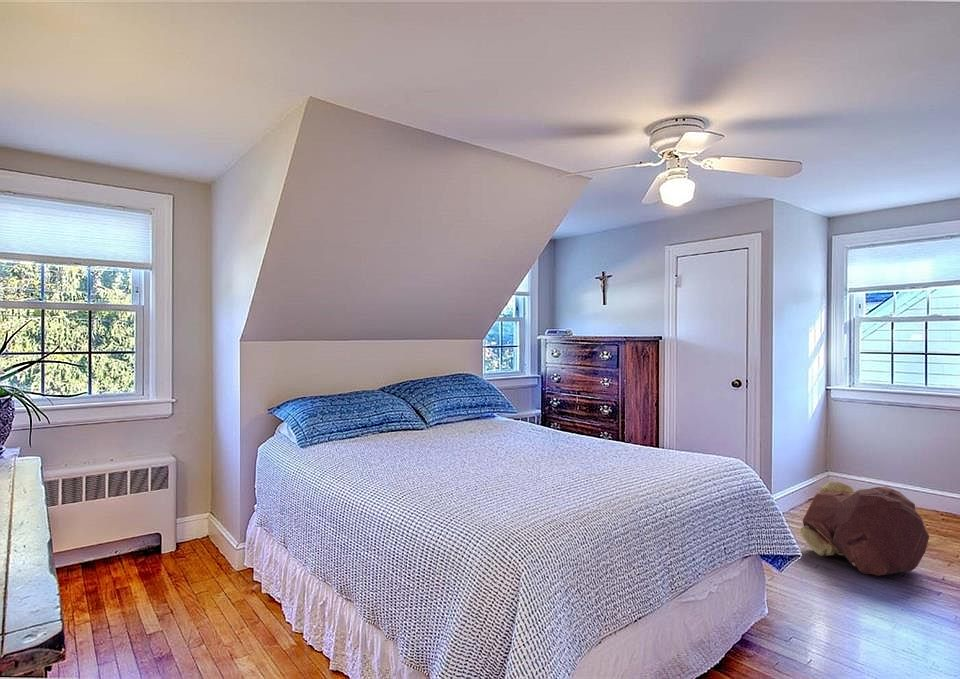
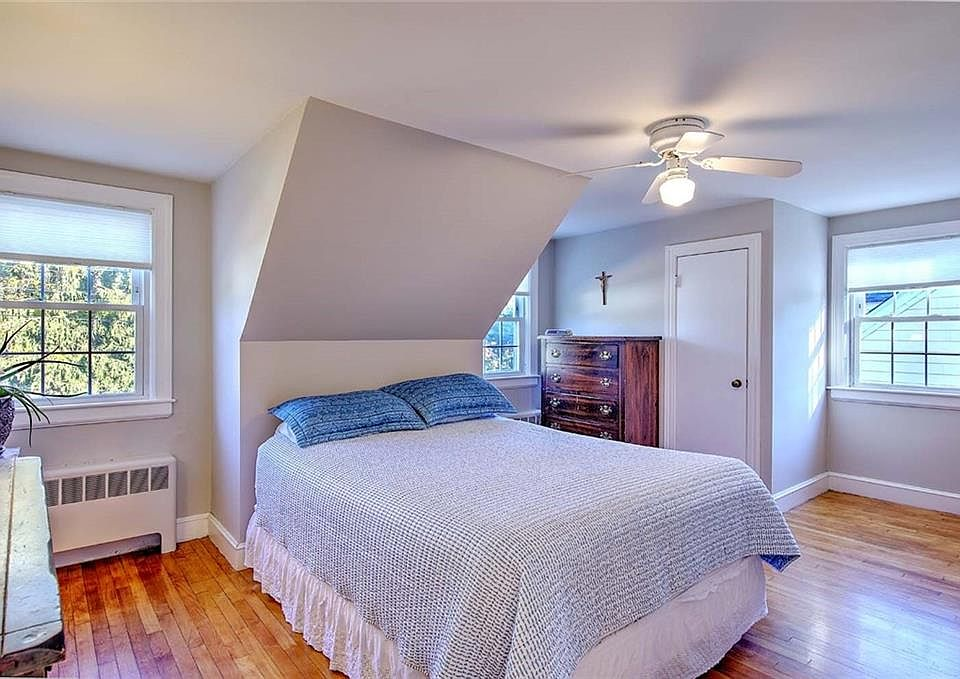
- backpack (859, 523)
